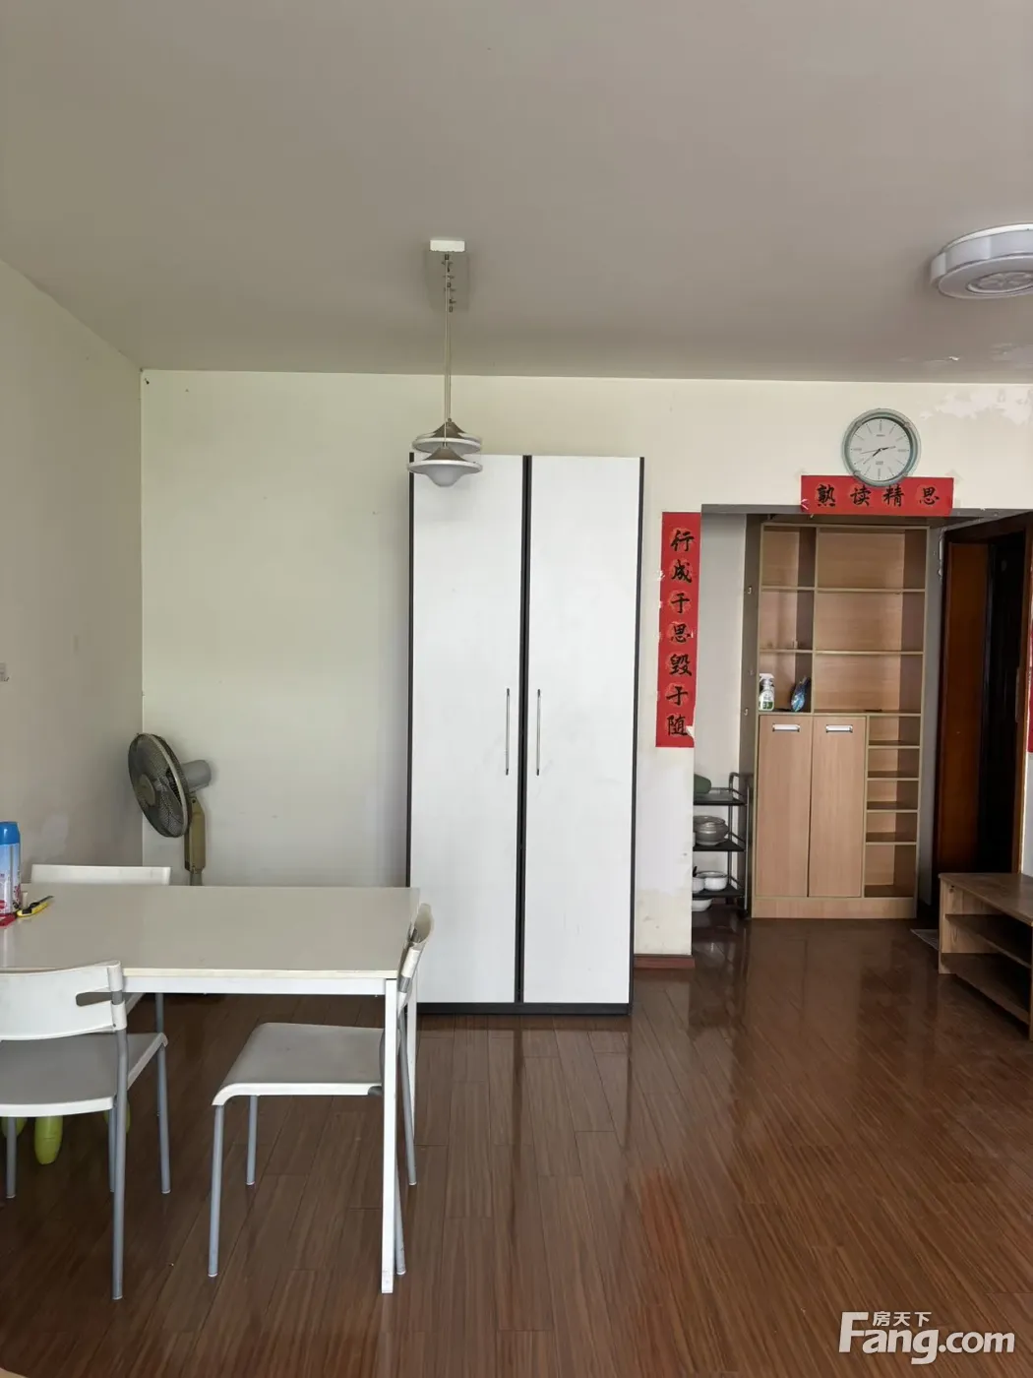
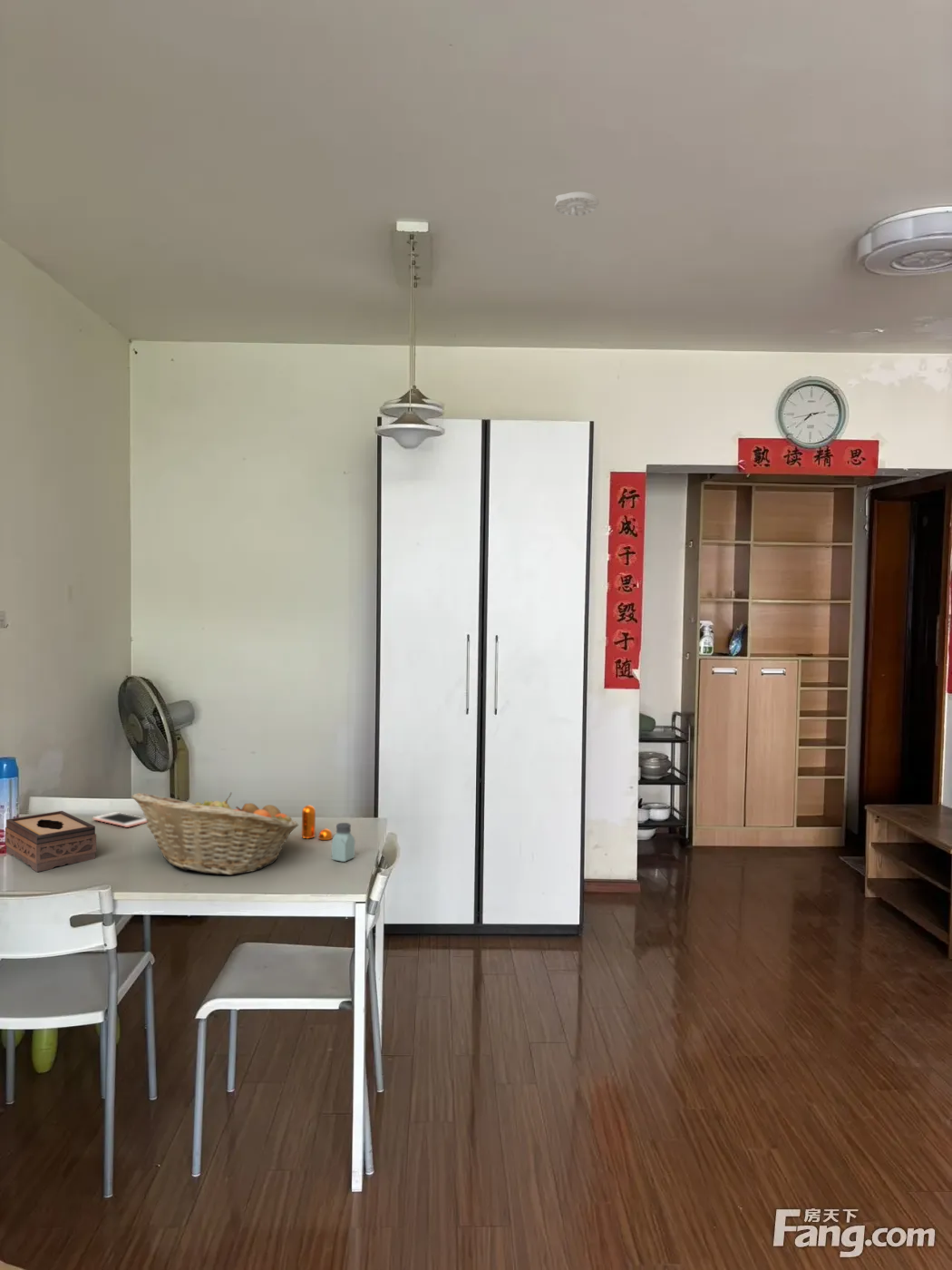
+ tissue box (50, 839)
+ smoke detector (577, 206)
+ cell phone (121, 819)
+ fruit basket (215, 824)
+ pepper shaker (315, 821)
+ saltshaker (343, 841)
